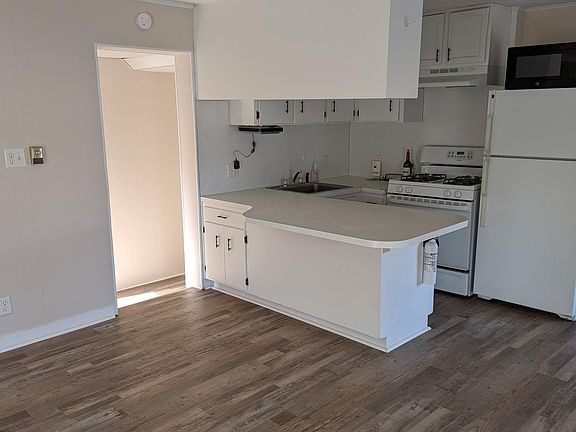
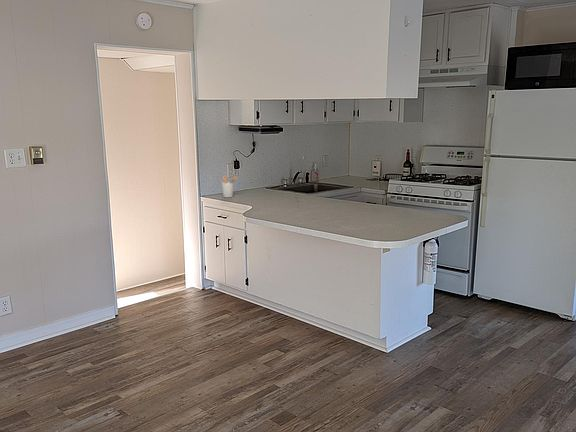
+ utensil holder (230, 185)
